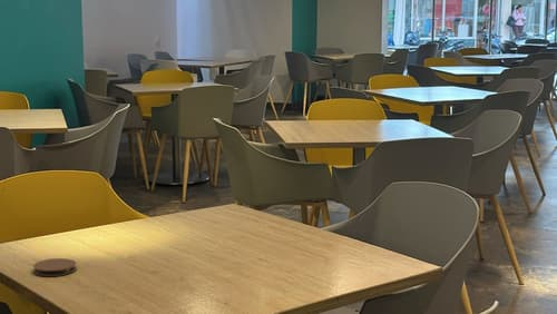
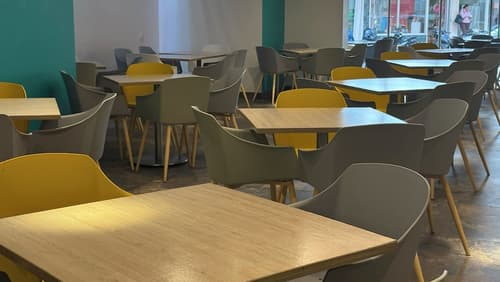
- coaster (55, 266)
